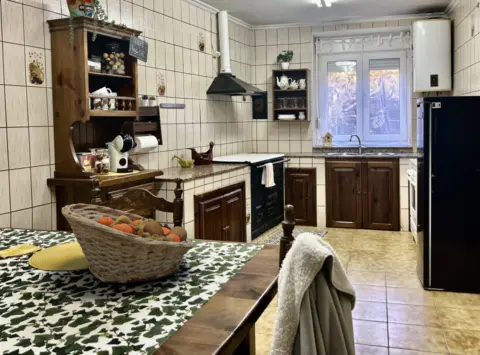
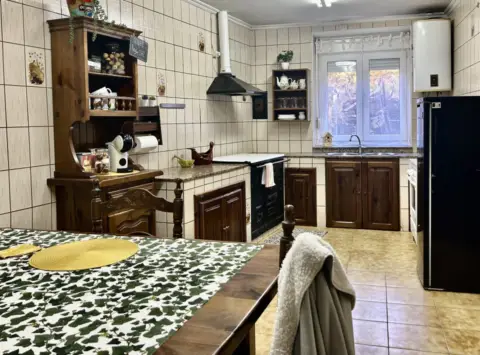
- fruit basket (128, 236)
